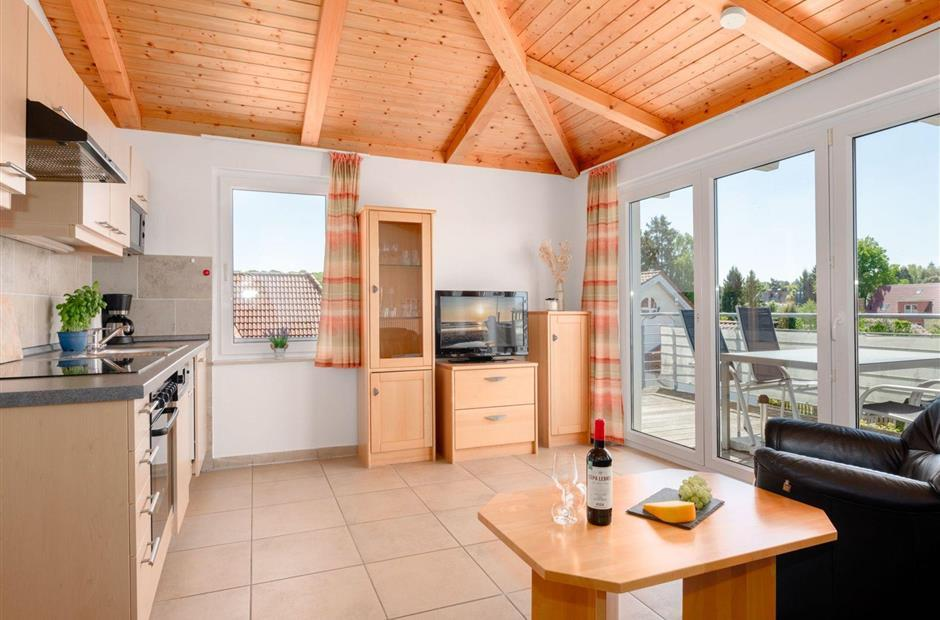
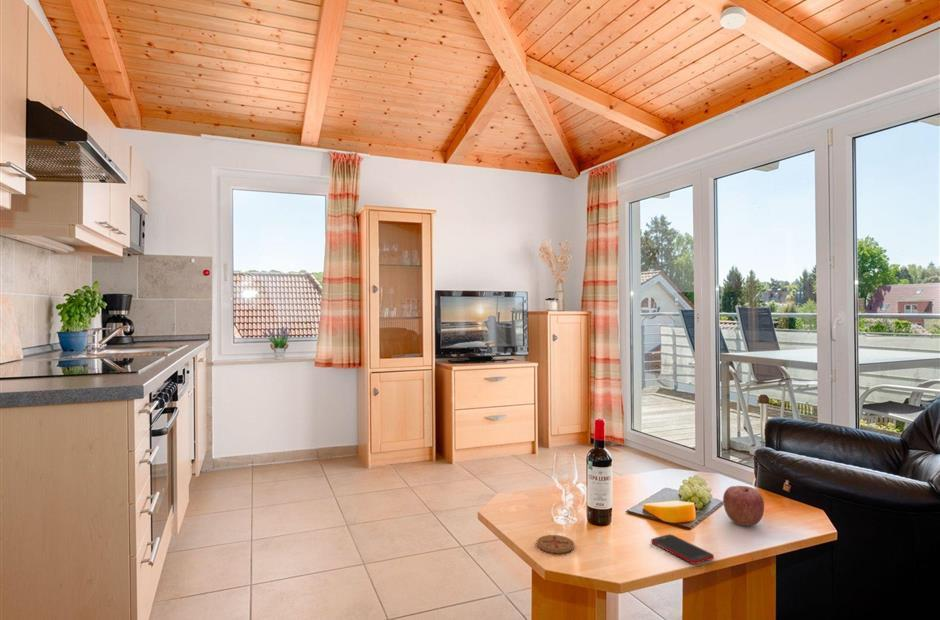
+ cell phone (681, 548)
+ apple (743, 505)
+ coaster (555, 543)
